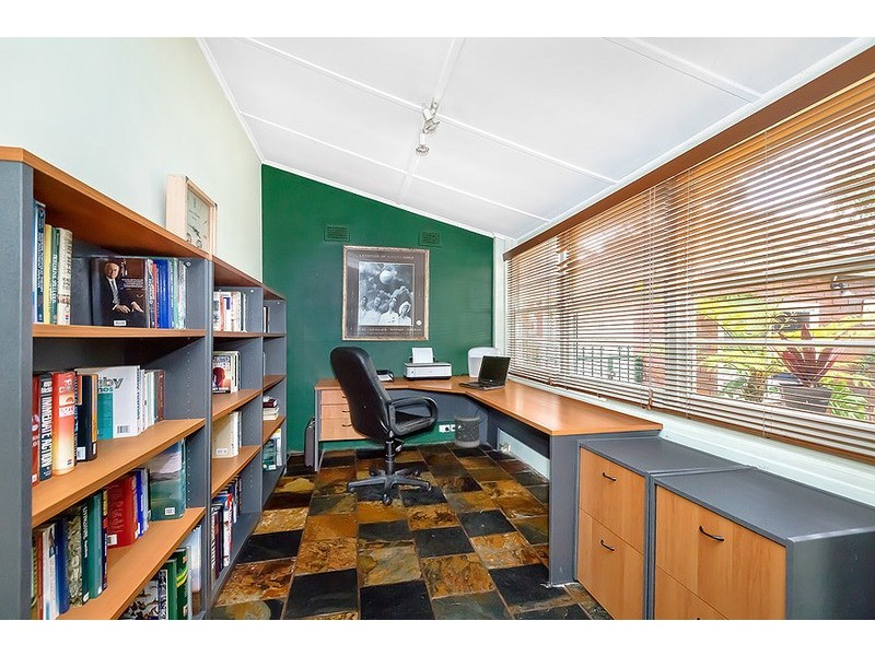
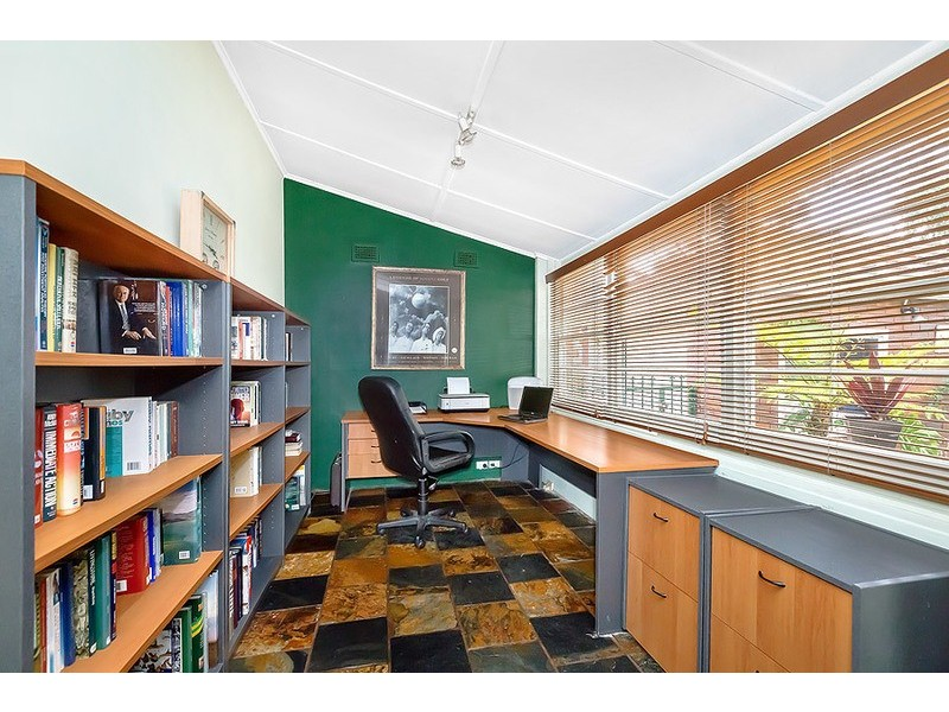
- wastebasket (466, 429)
